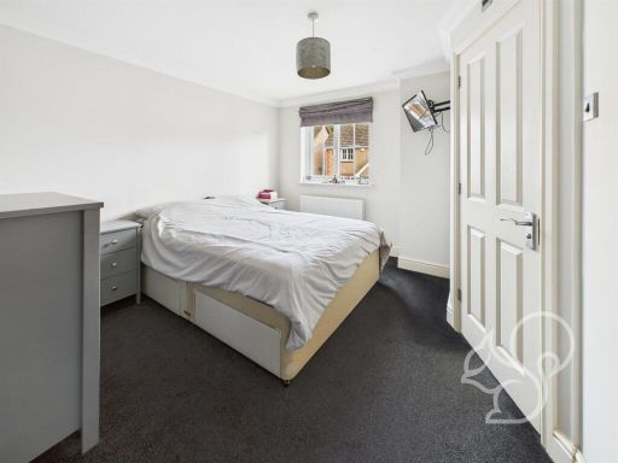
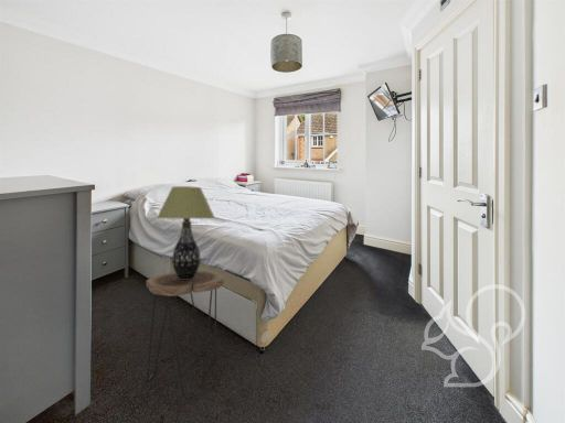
+ side table (196, 325)
+ table lamp (186, 232)
